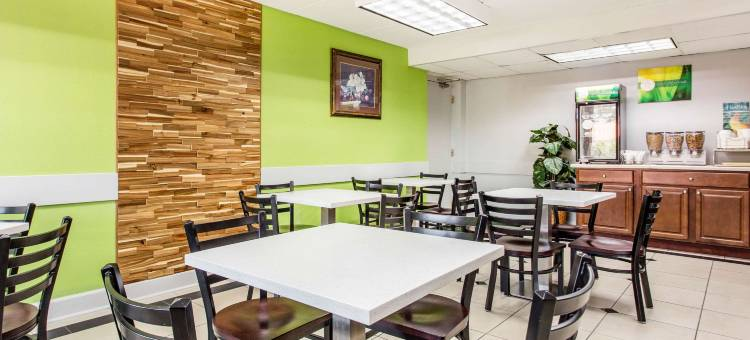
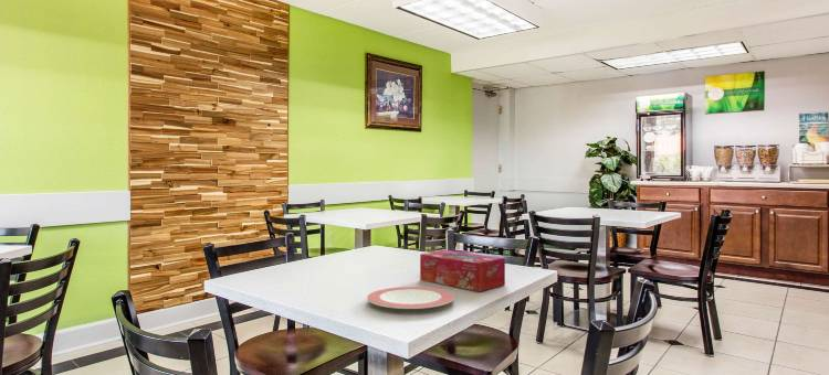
+ plate (410, 299)
+ tissue box (461, 269)
